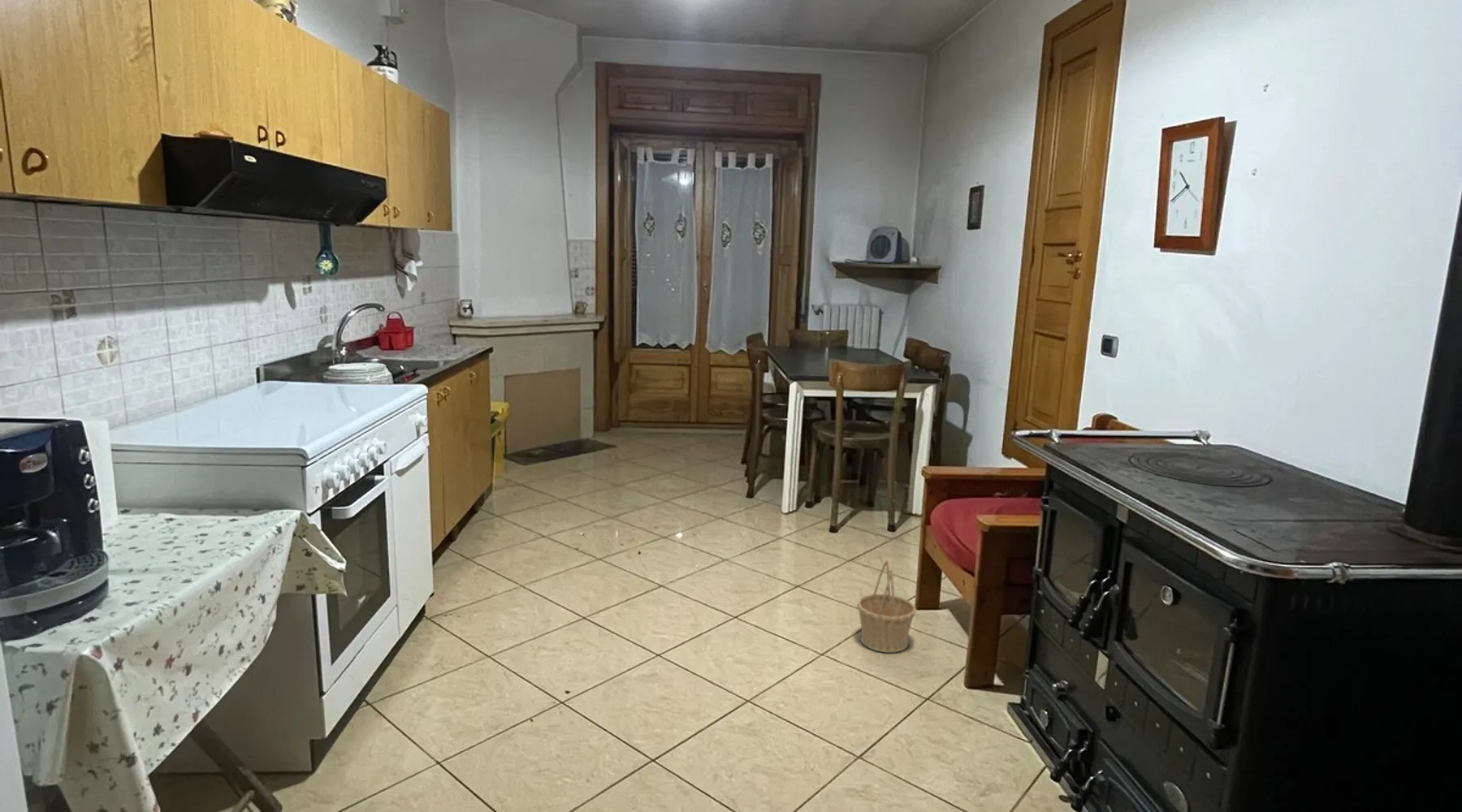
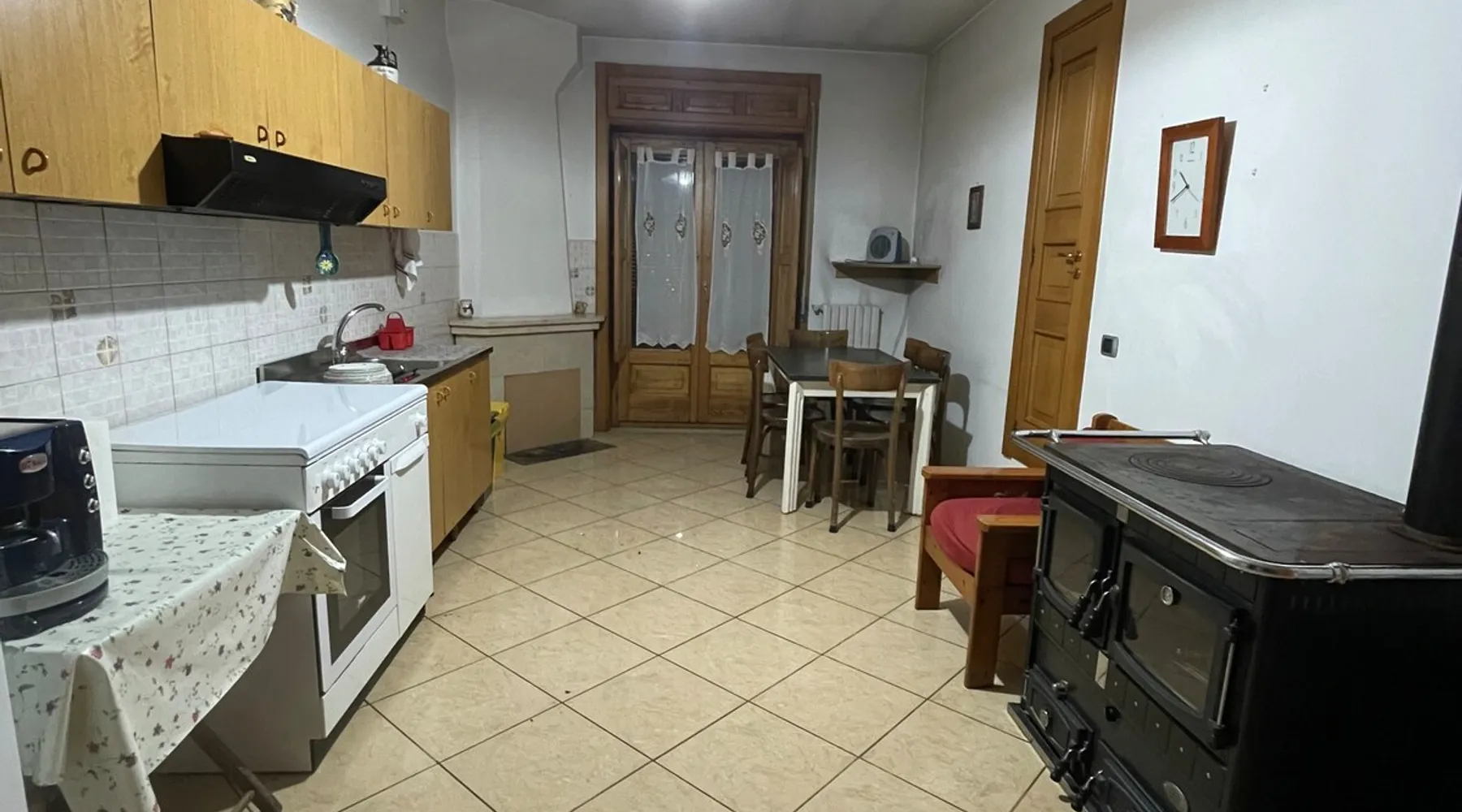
- basket (886, 601)
